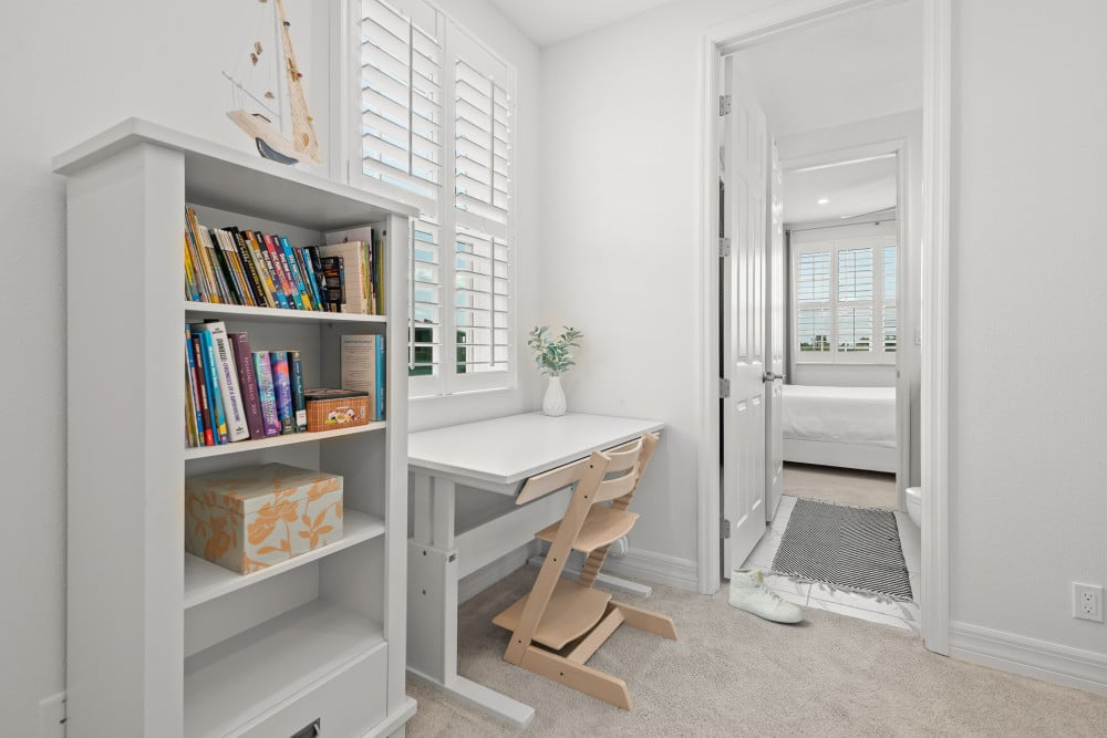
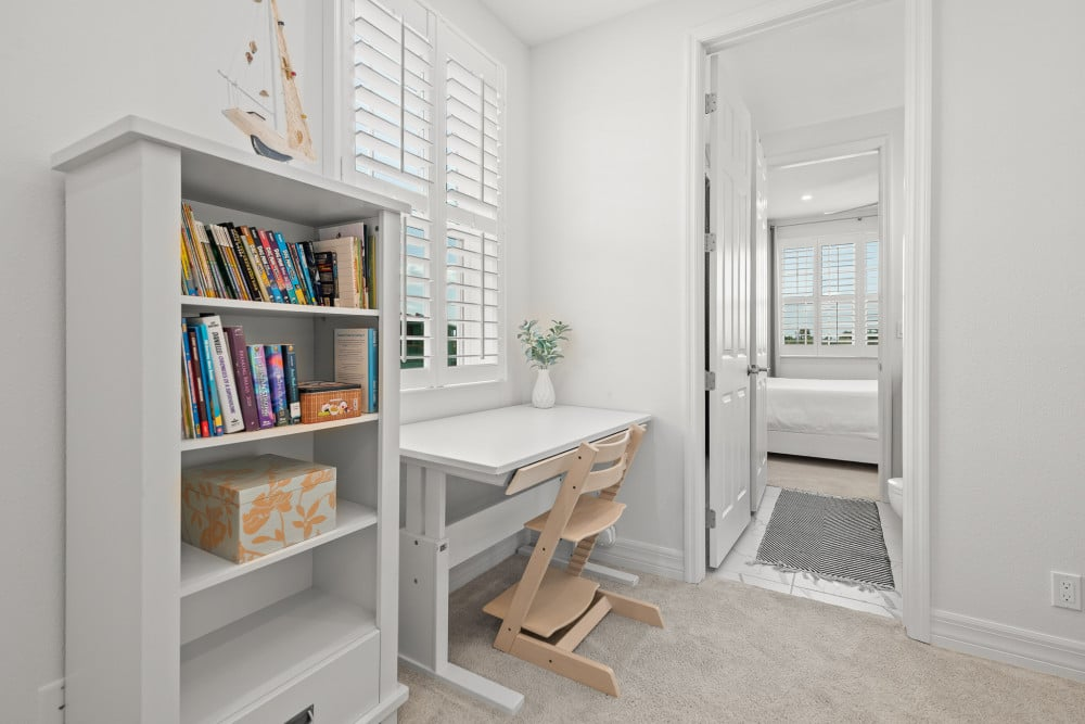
- sneaker (764, 592)
